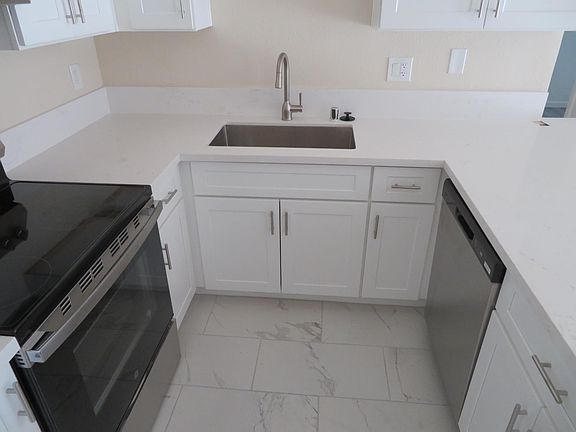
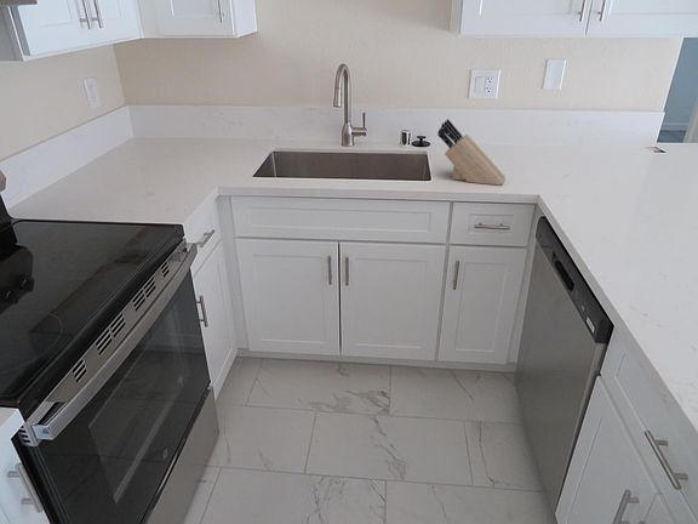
+ knife block (470, 150)
